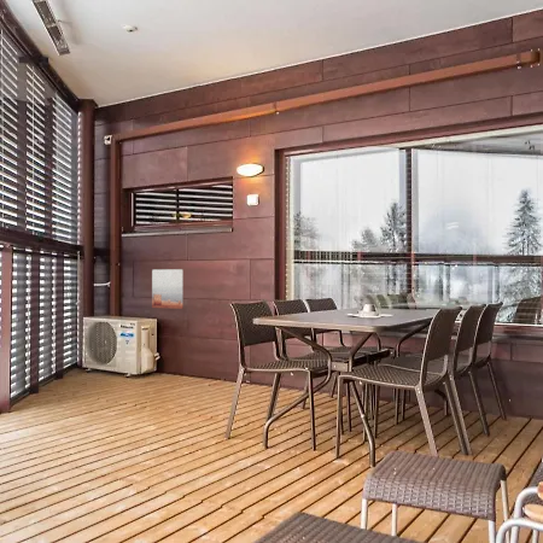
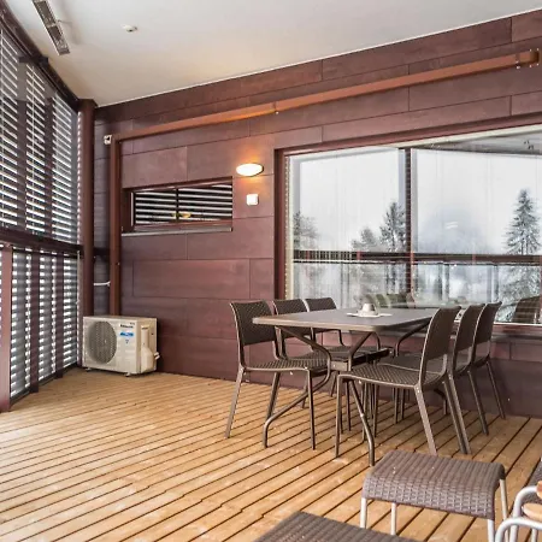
- wall art (167, 288)
